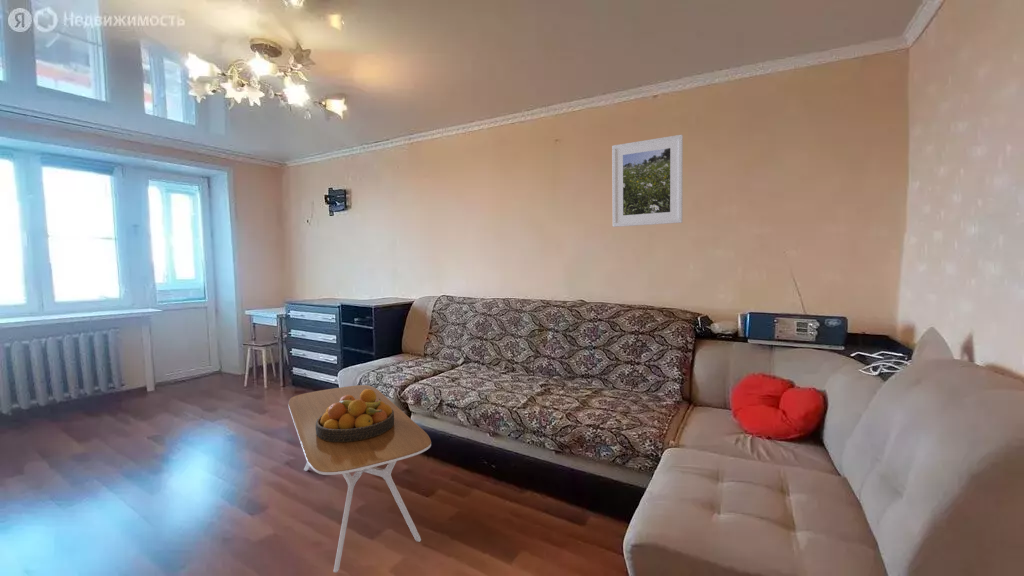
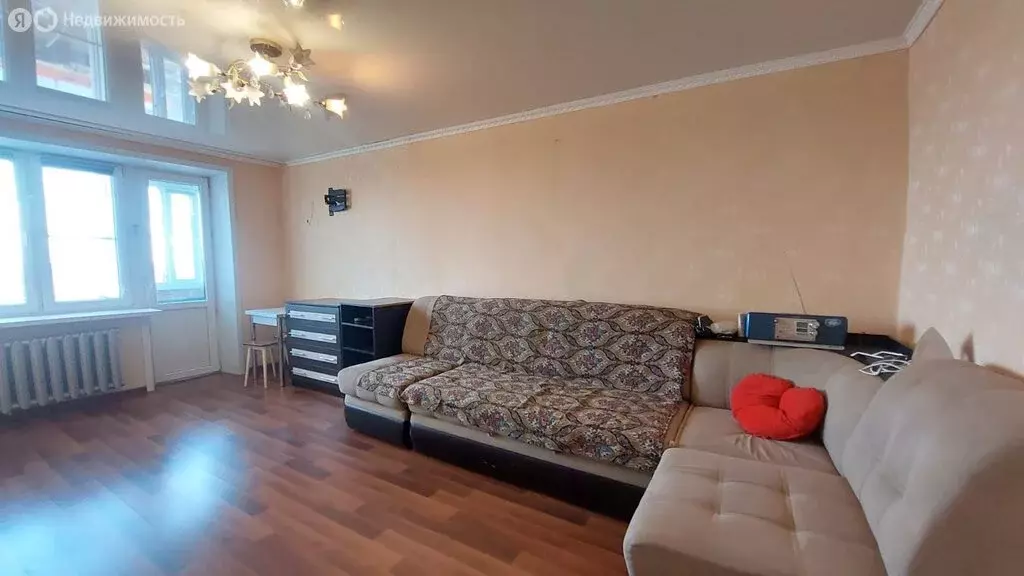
- coffee table (351, 459)
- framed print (646, 182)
- fruit bowl (355, 411)
